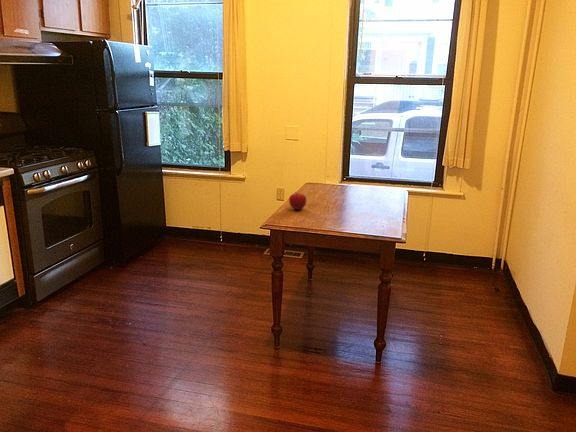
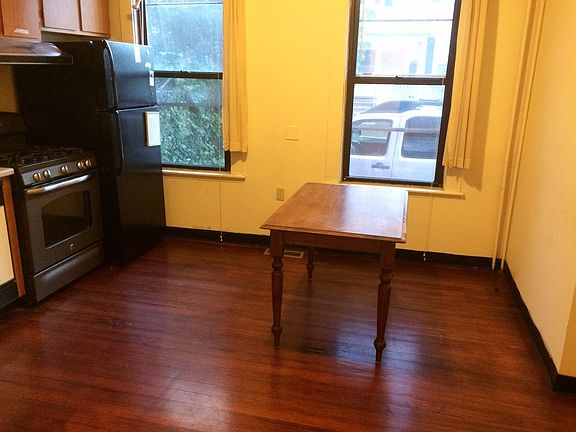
- fruit (297, 200)
